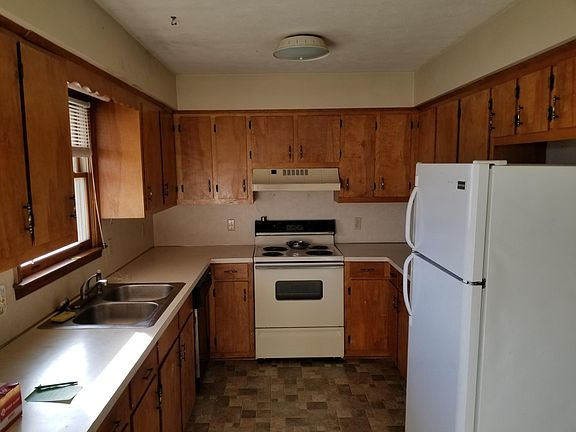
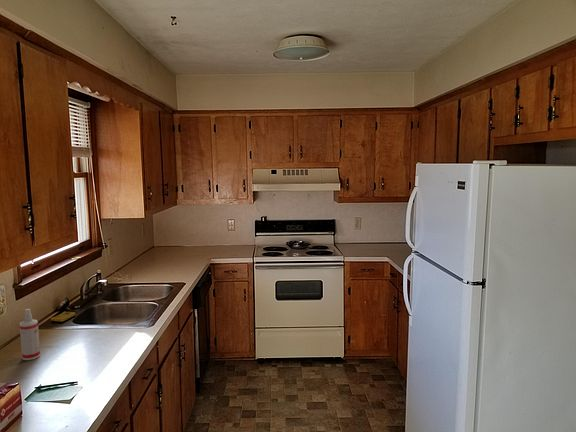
+ spray bottle (29, 333)
